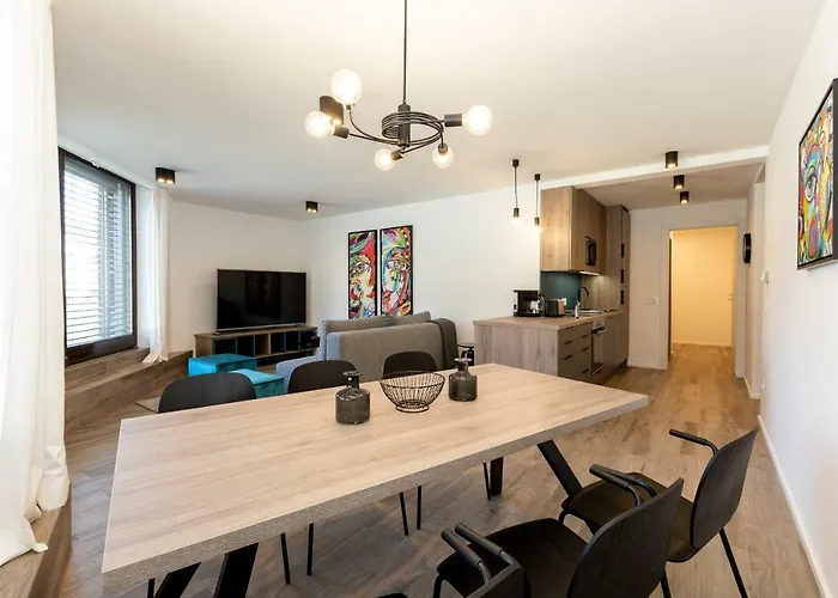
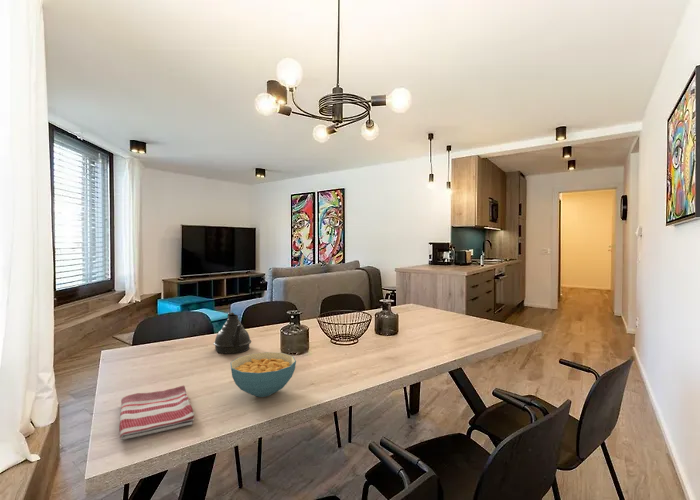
+ cereal bowl (263, 377)
+ dish towel (156, 408)
+ teapot (233, 333)
